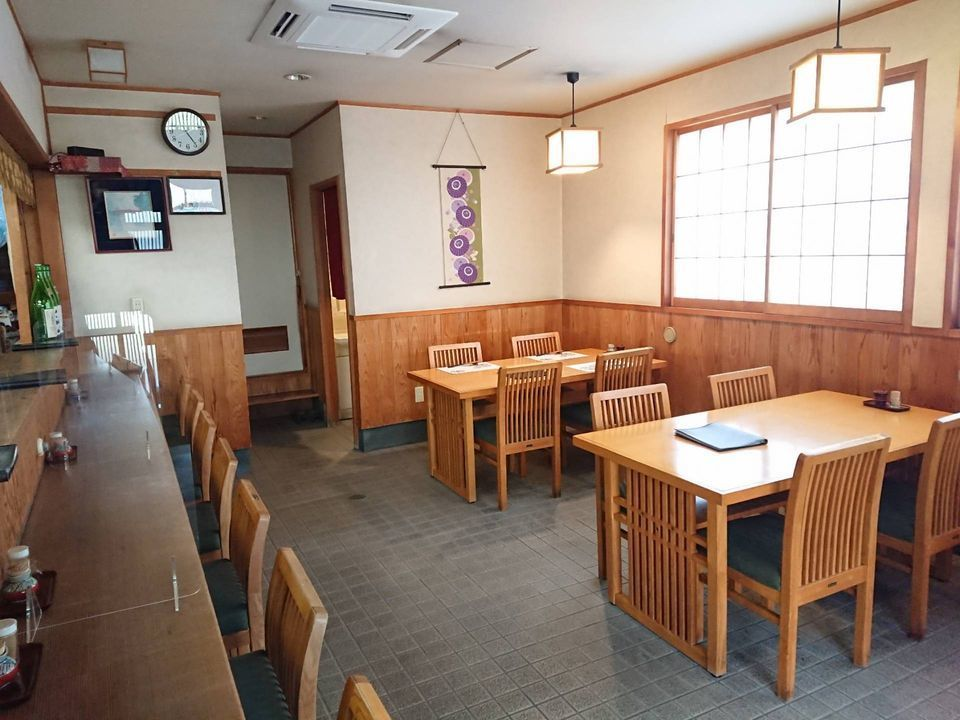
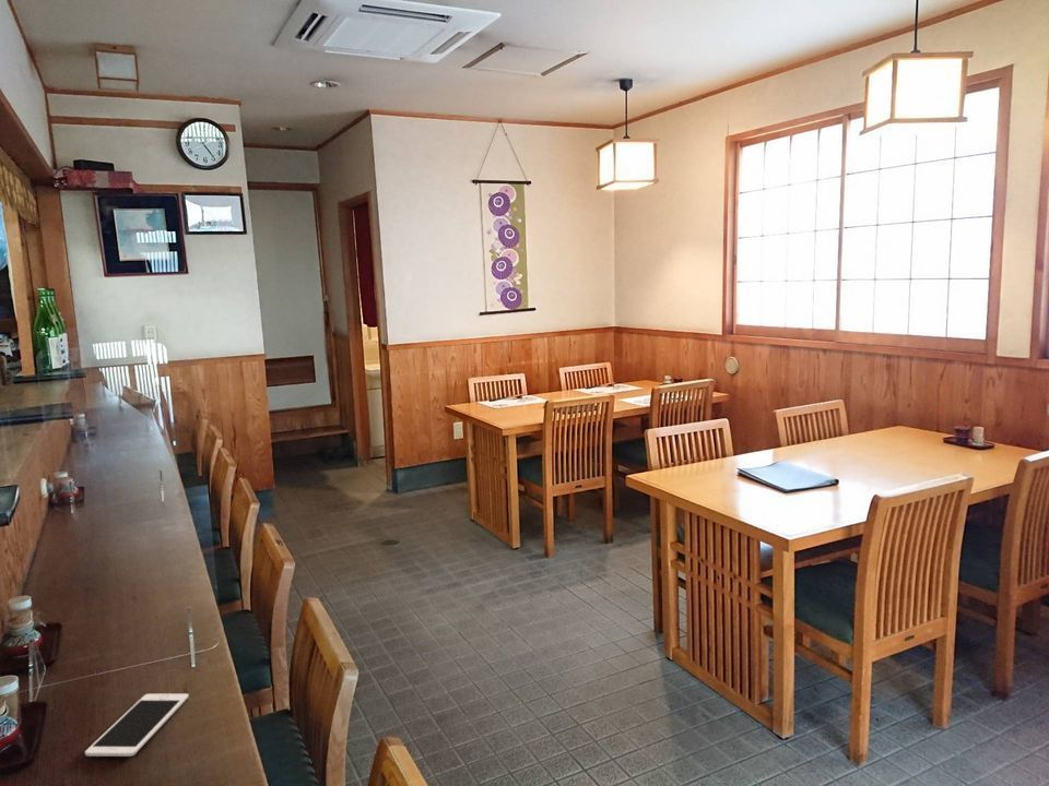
+ cell phone (140, 723)
